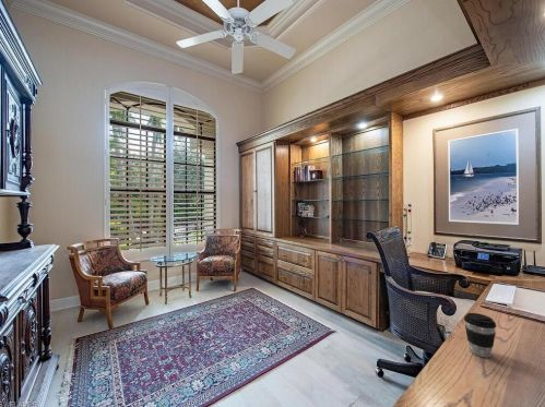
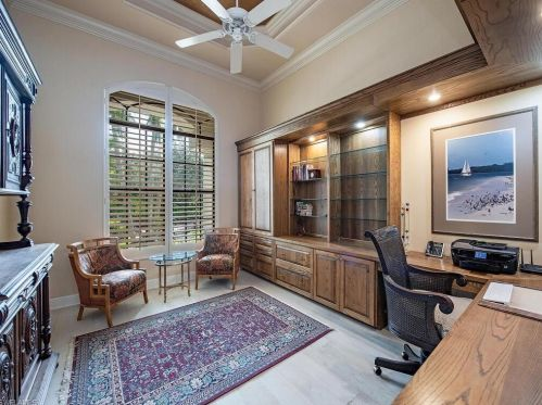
- coffee cup (479, 334)
